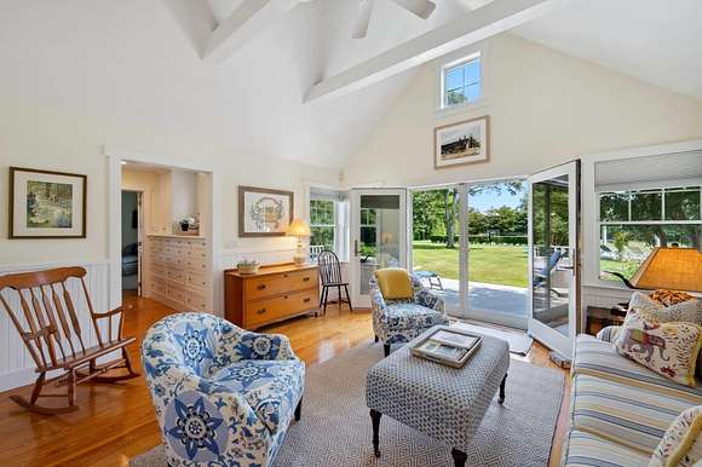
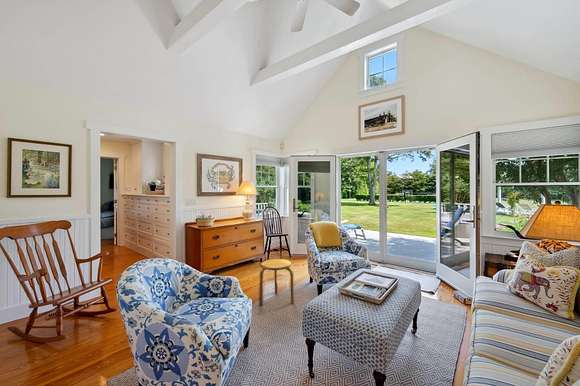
+ stool (276, 281)
